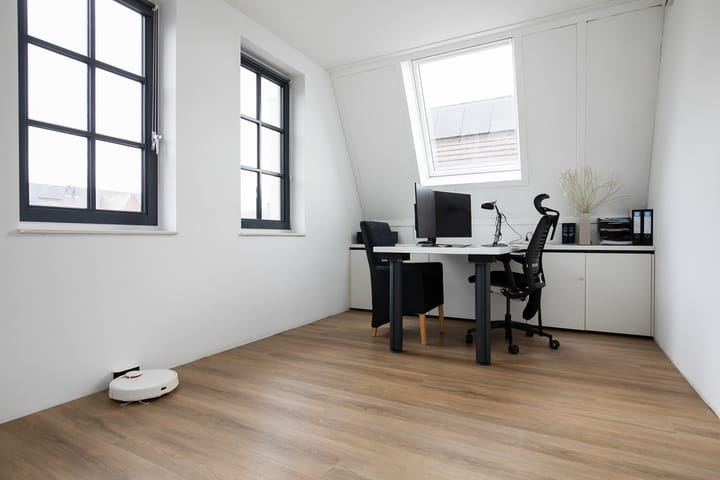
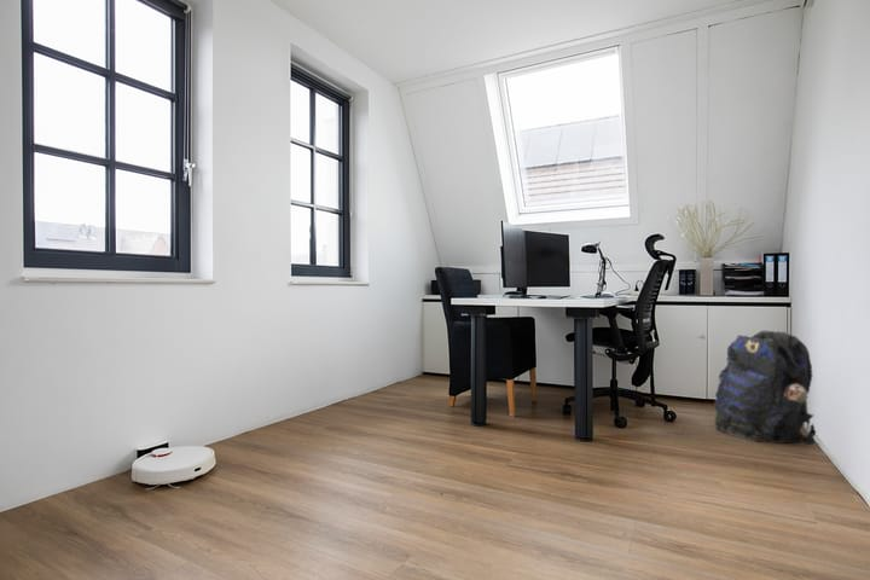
+ backpack (764, 382)
